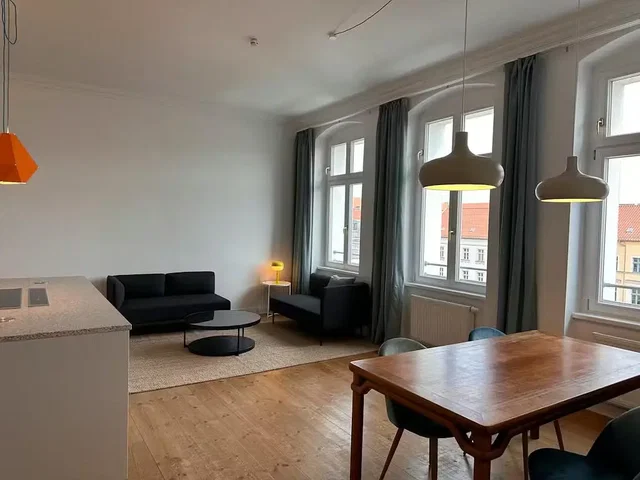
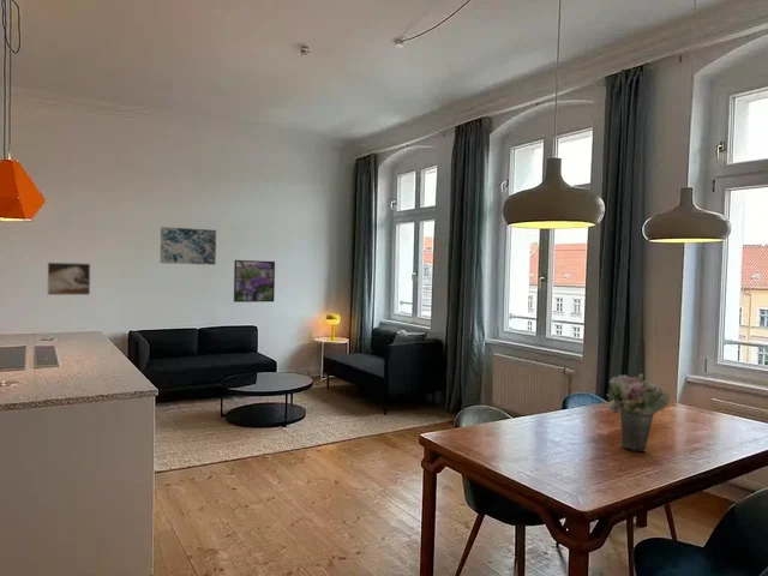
+ wall art (188, 246)
+ flower bouquet (632, 410)
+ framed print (254, 281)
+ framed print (68, 278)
